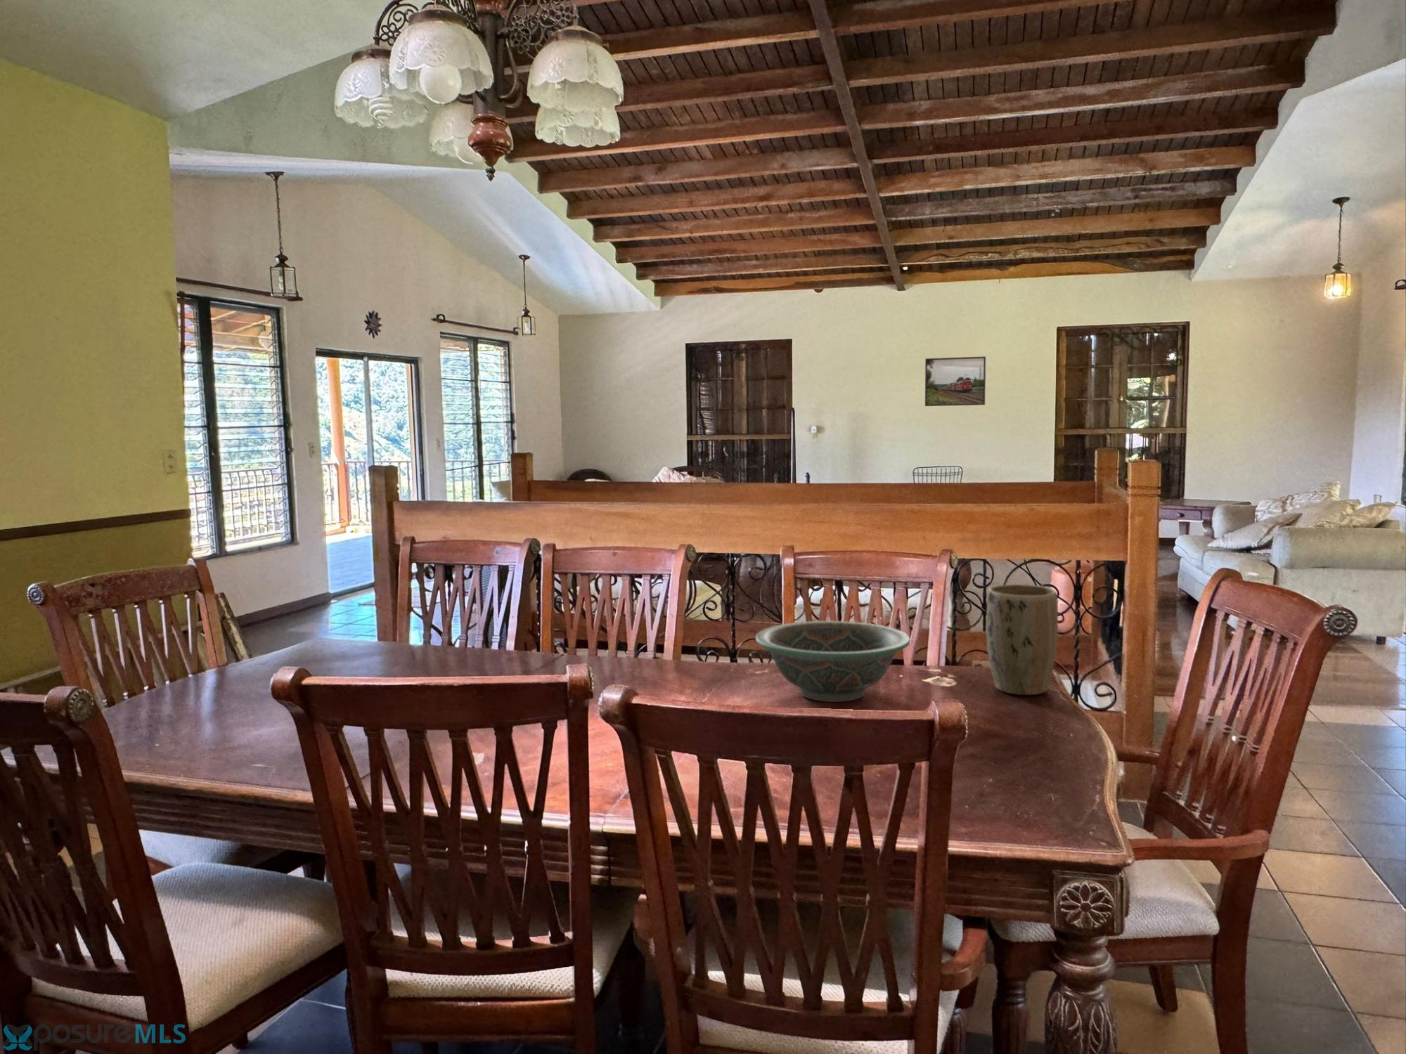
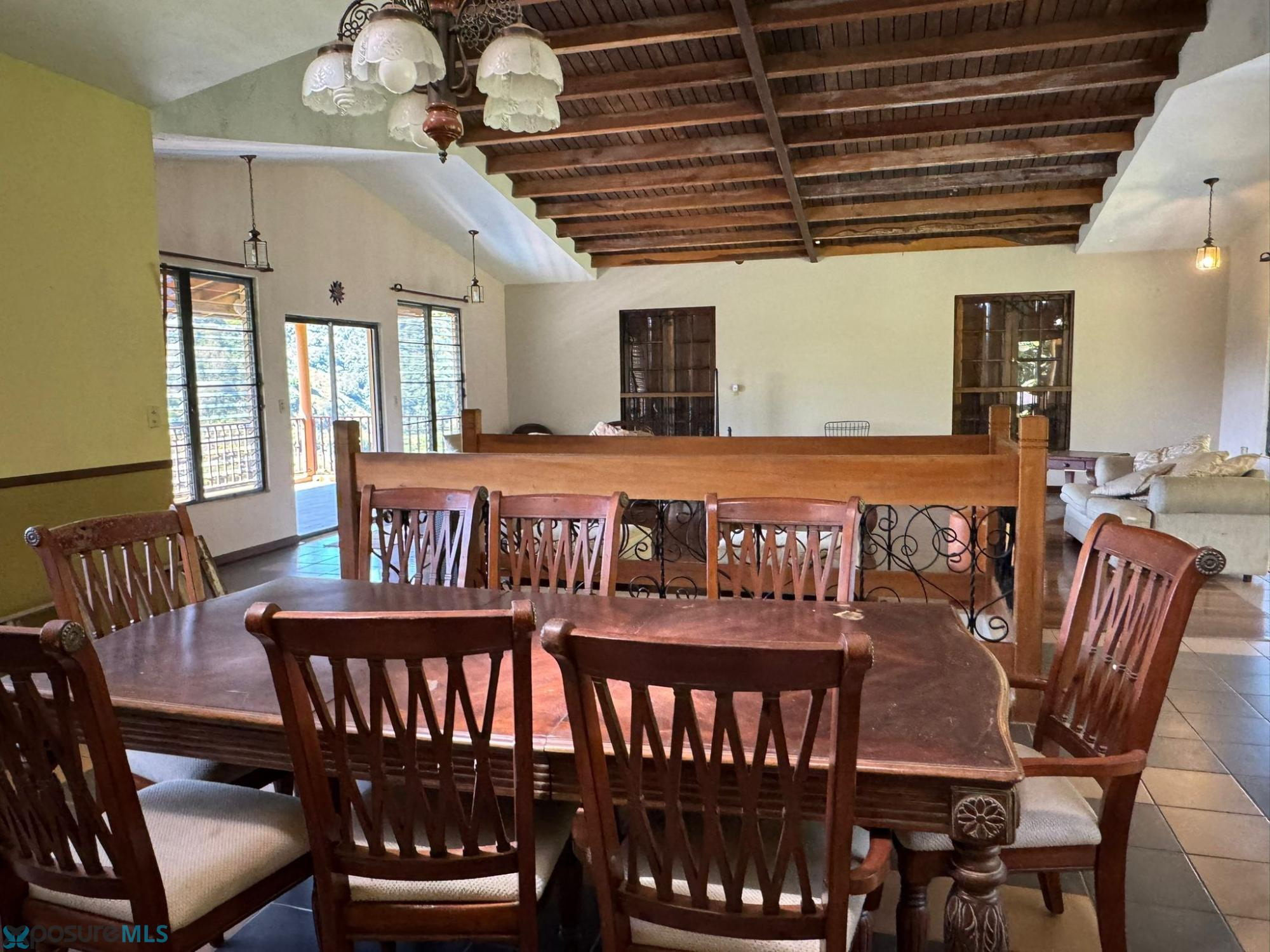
- plant pot (1021, 640)
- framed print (954, 382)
- decorative bowl (831, 664)
